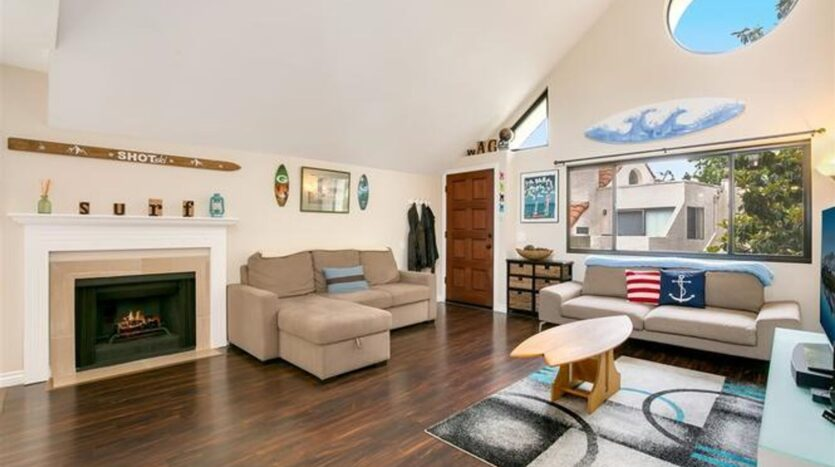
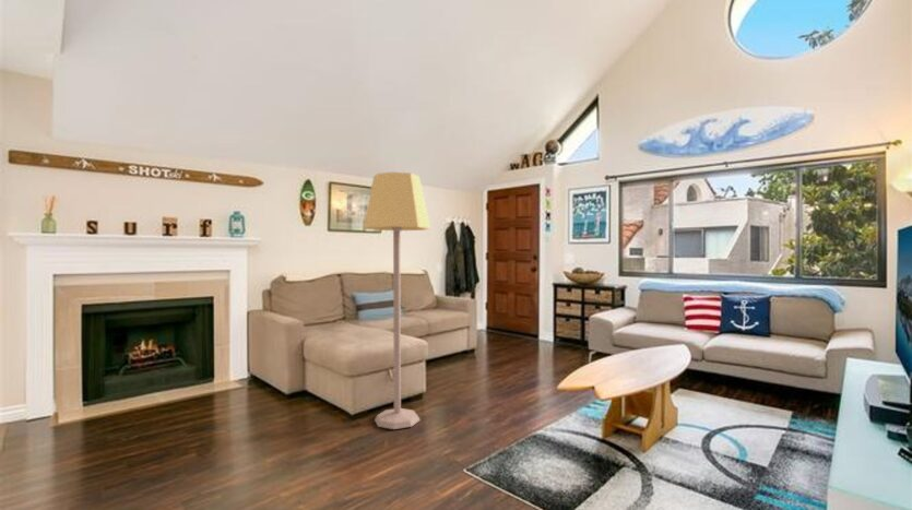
+ lamp (396, 298)
